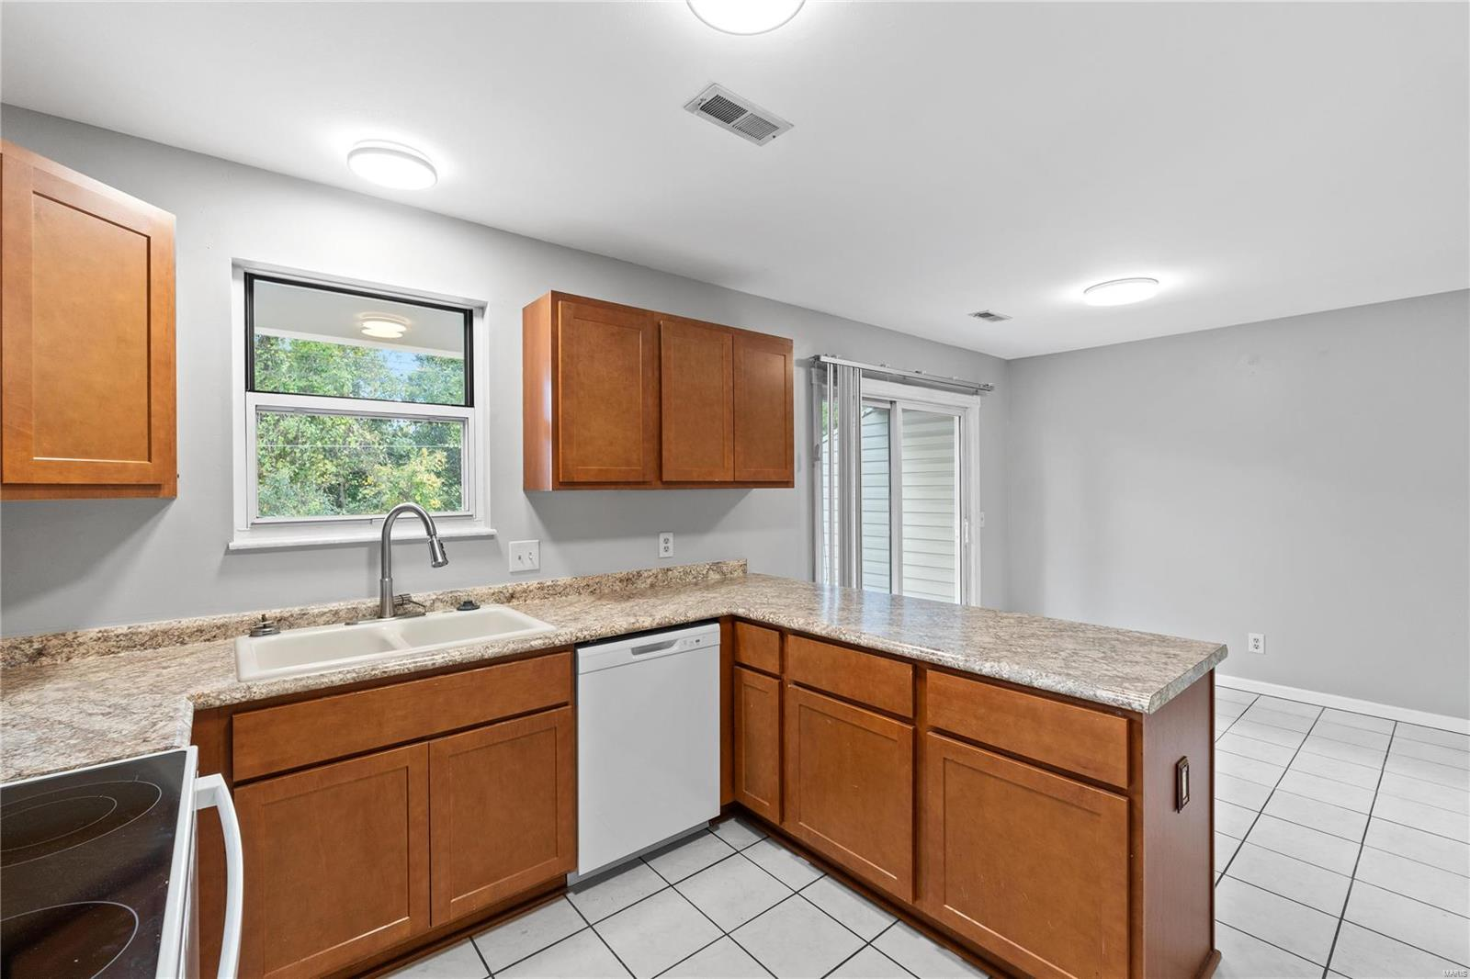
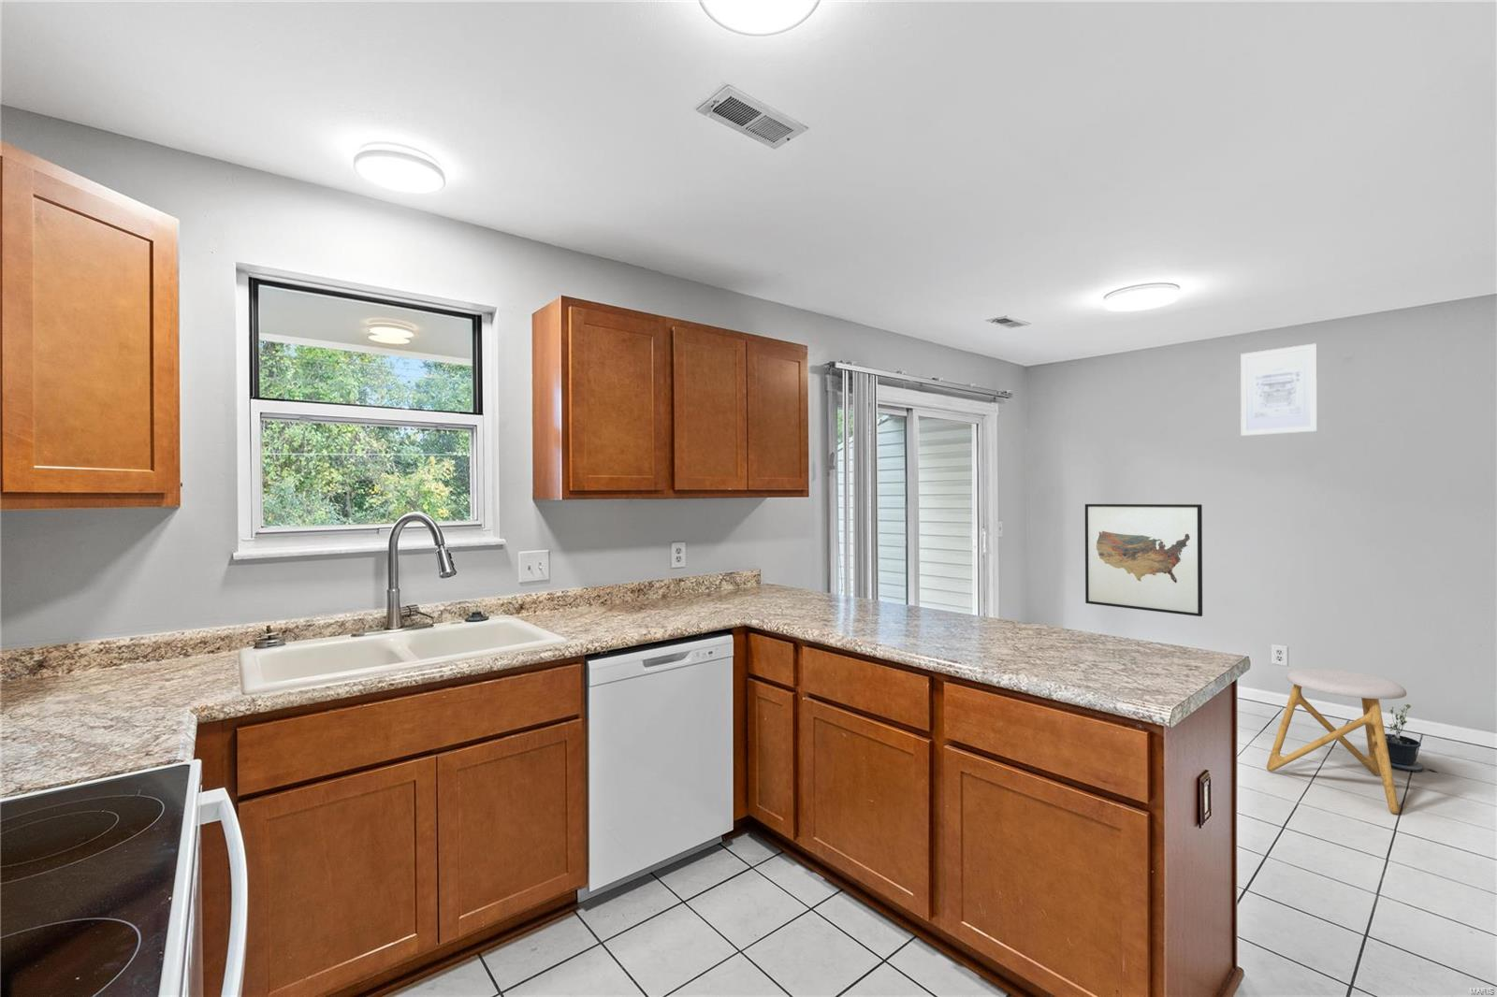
+ potted plant (1401, 736)
+ stool (1348, 732)
+ wall art (1277, 391)
+ wall art (1140, 556)
